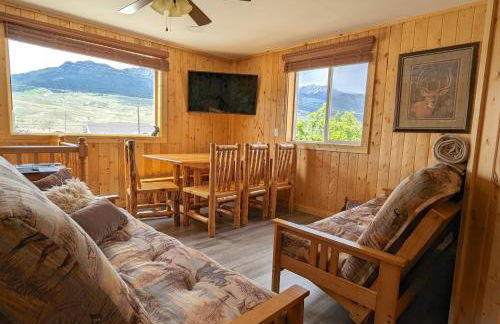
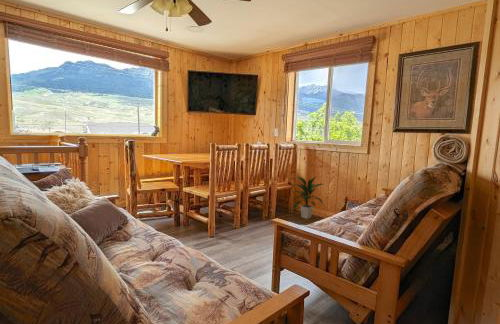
+ indoor plant (305, 195)
